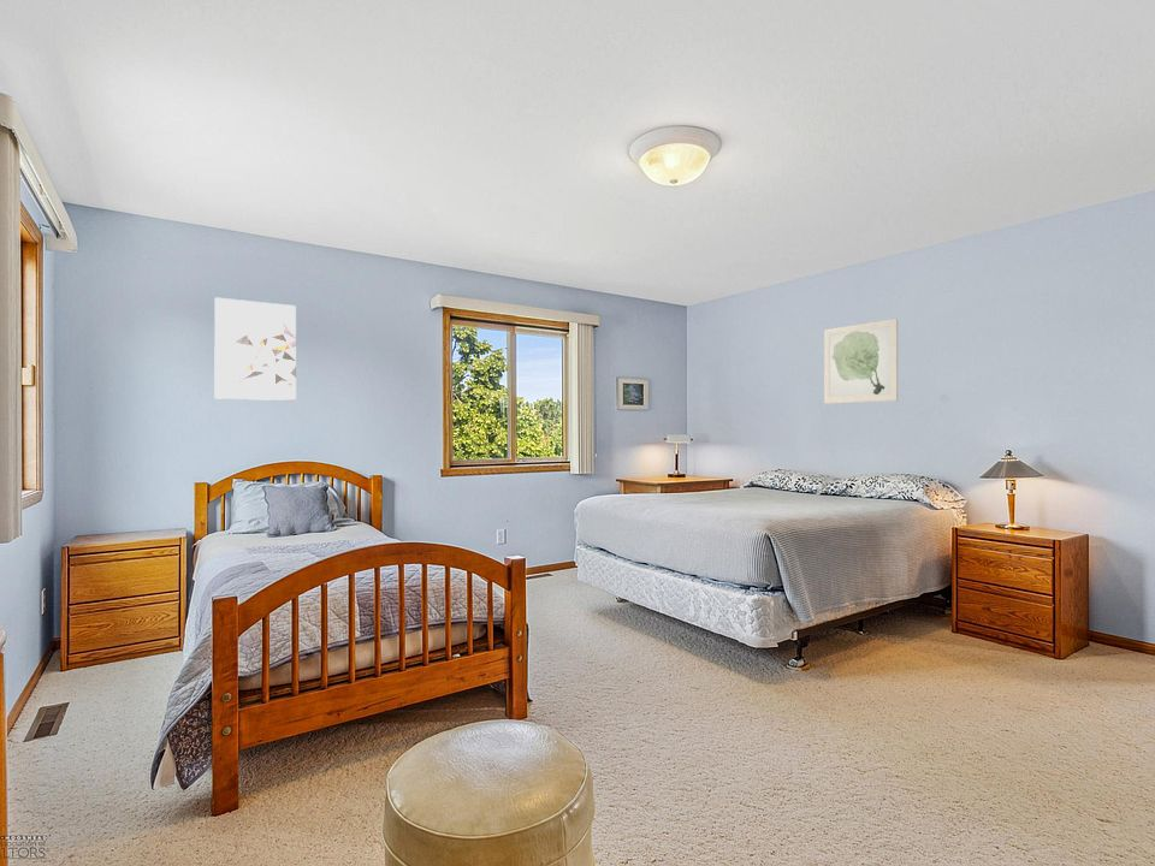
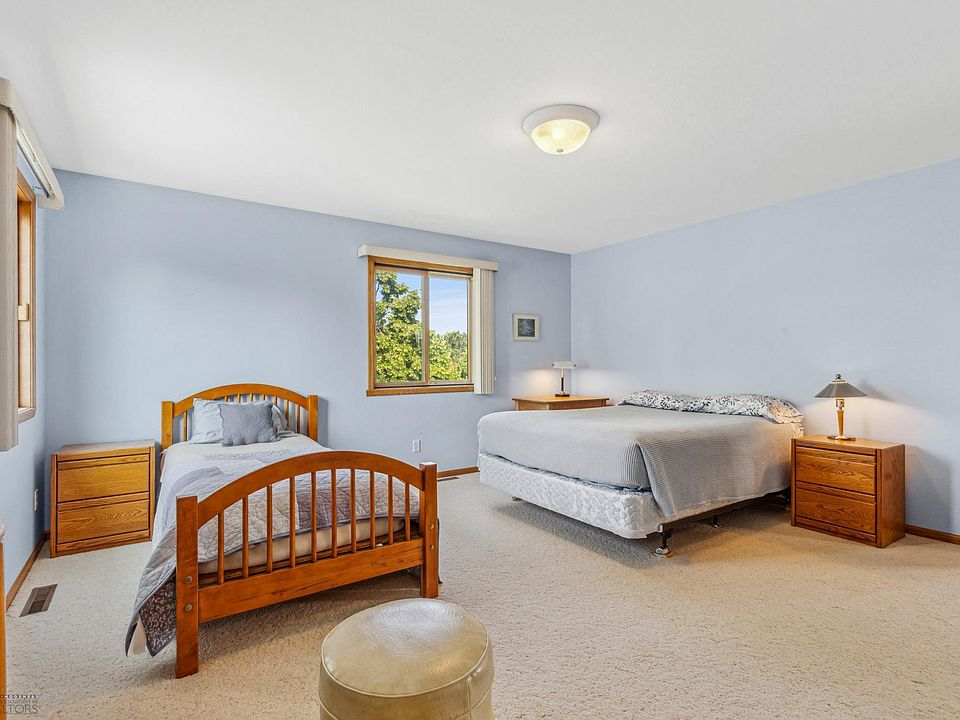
- wall art (256, 350)
- wall art (859, 363)
